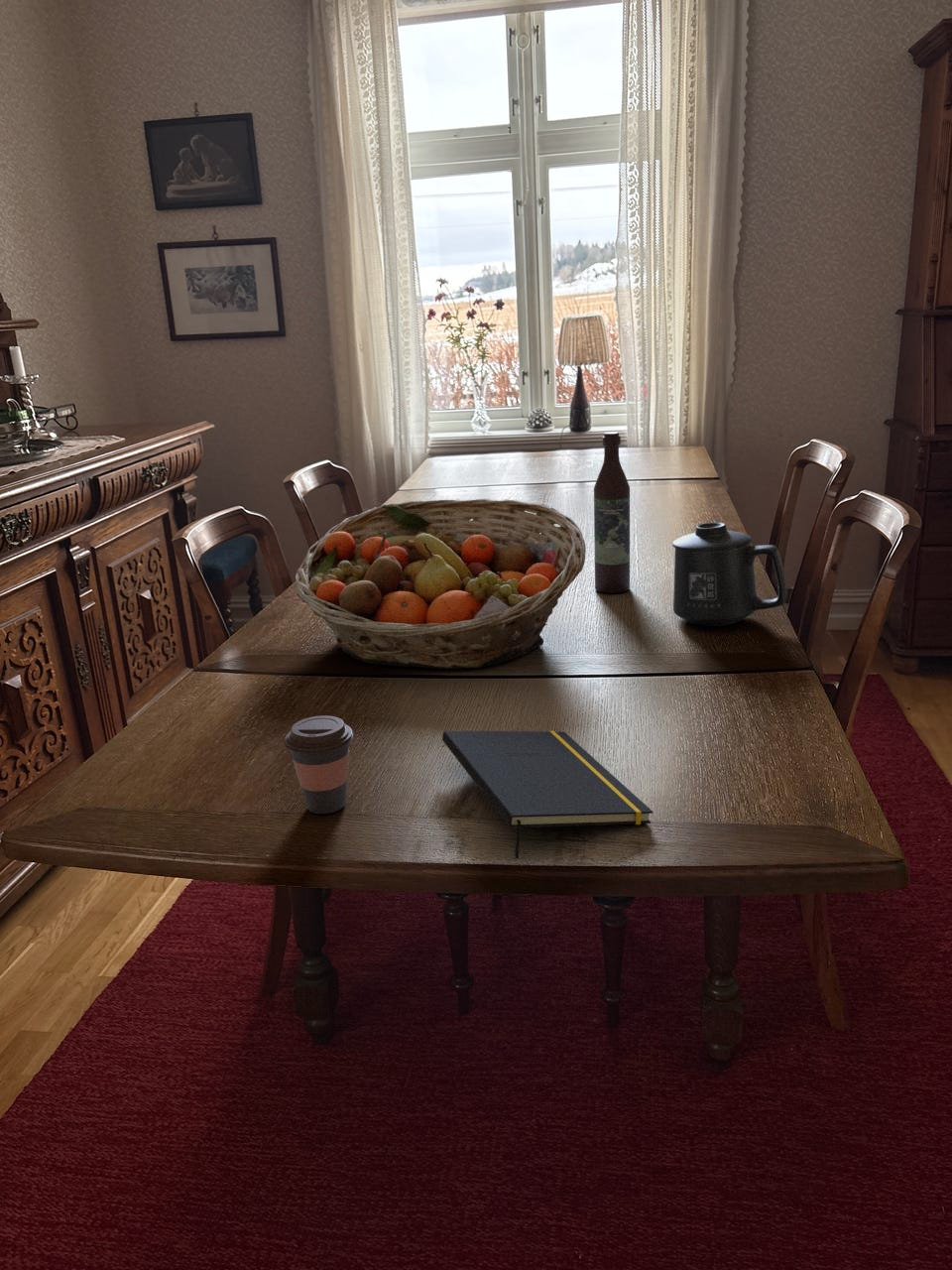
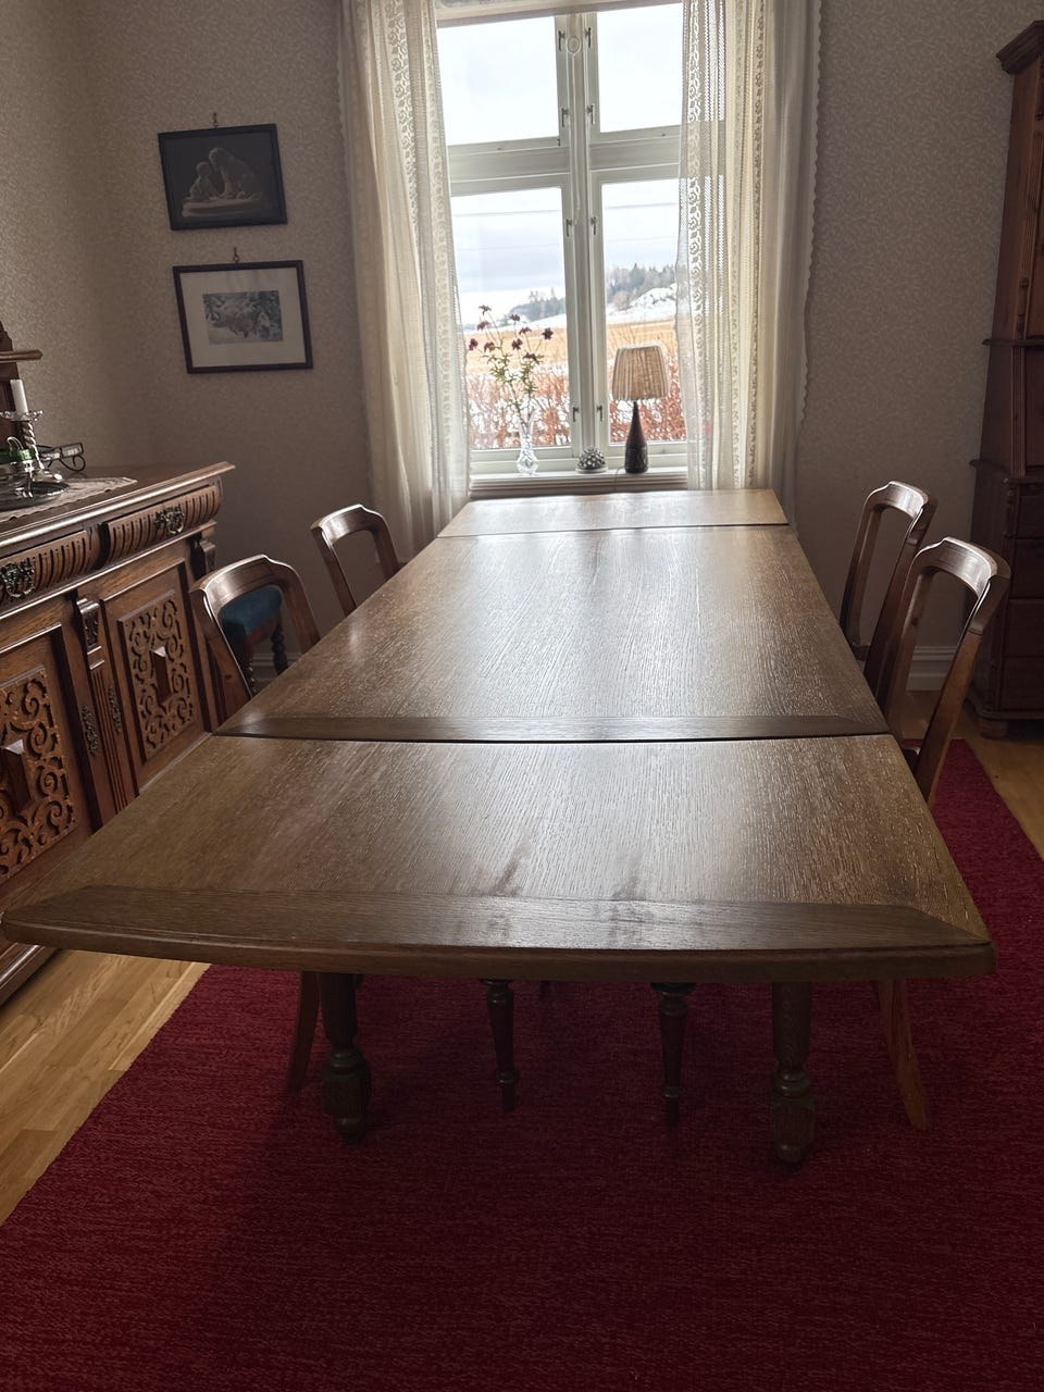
- mug (726, 572)
- fruit basket (439, 578)
- coffee cup (321, 766)
- wine bottle (612, 512)
- notepad (539, 774)
